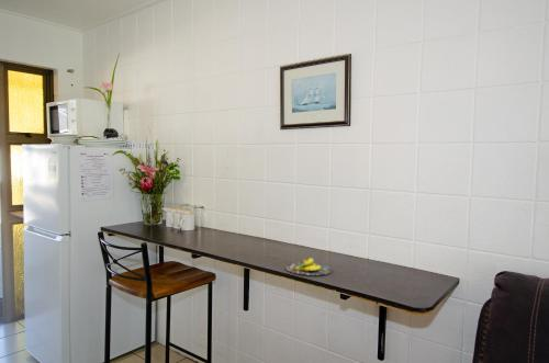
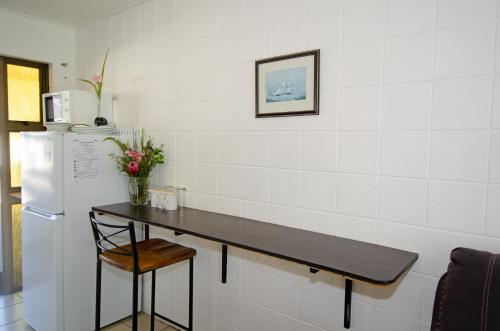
- banana (307, 263)
